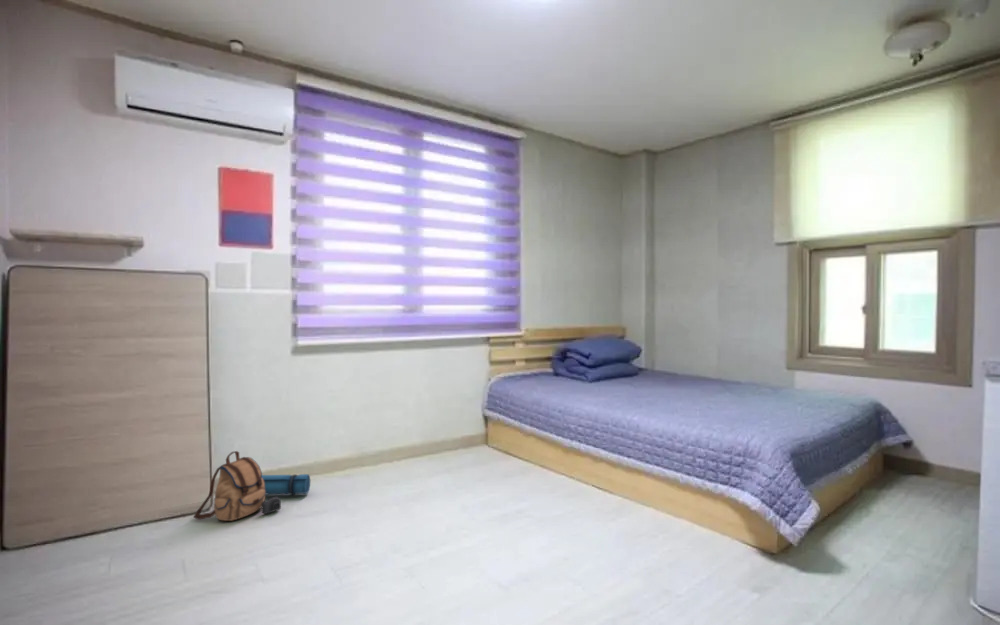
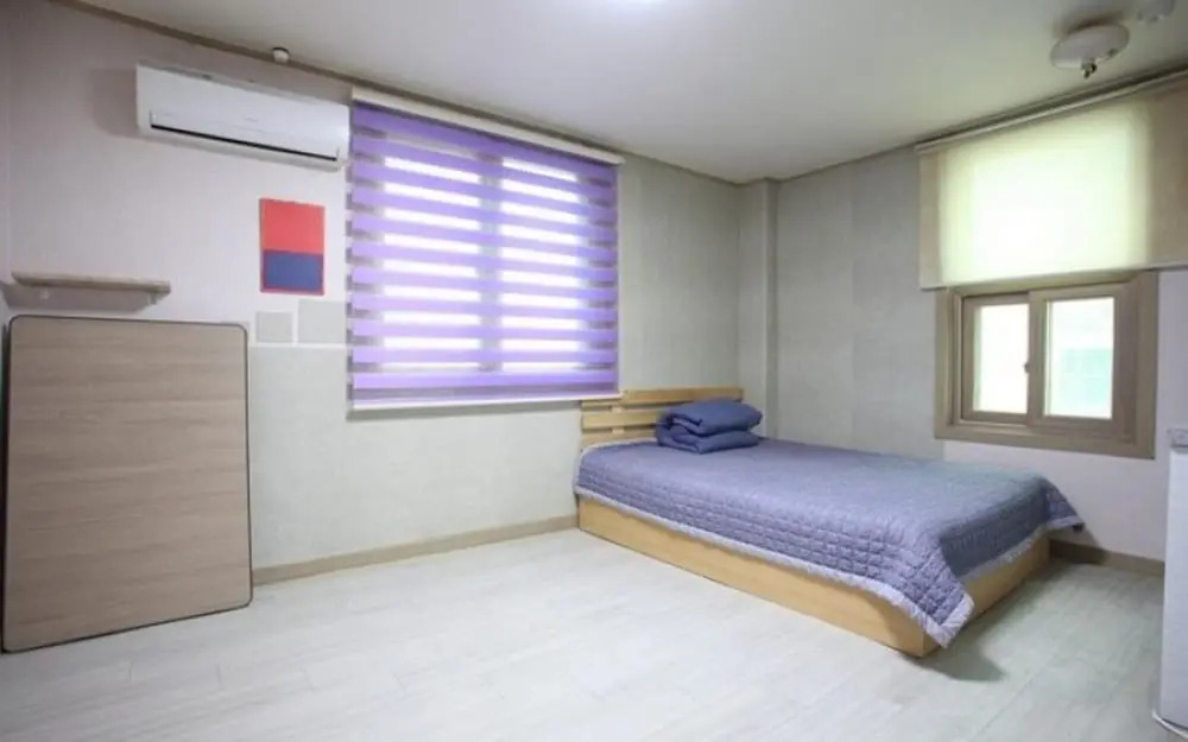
- backpack (255, 474)
